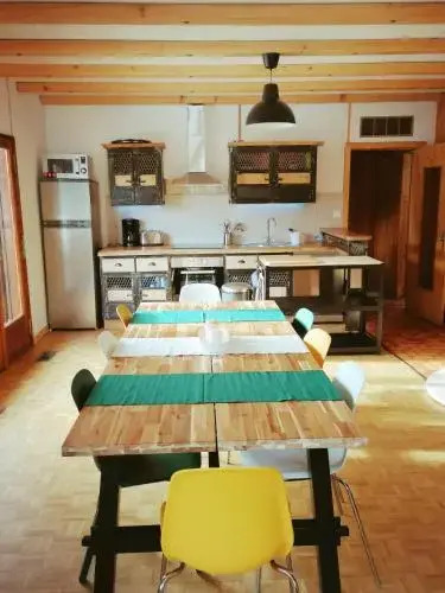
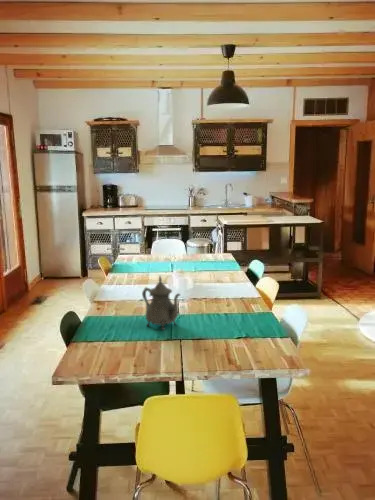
+ teapot (160, 300)
